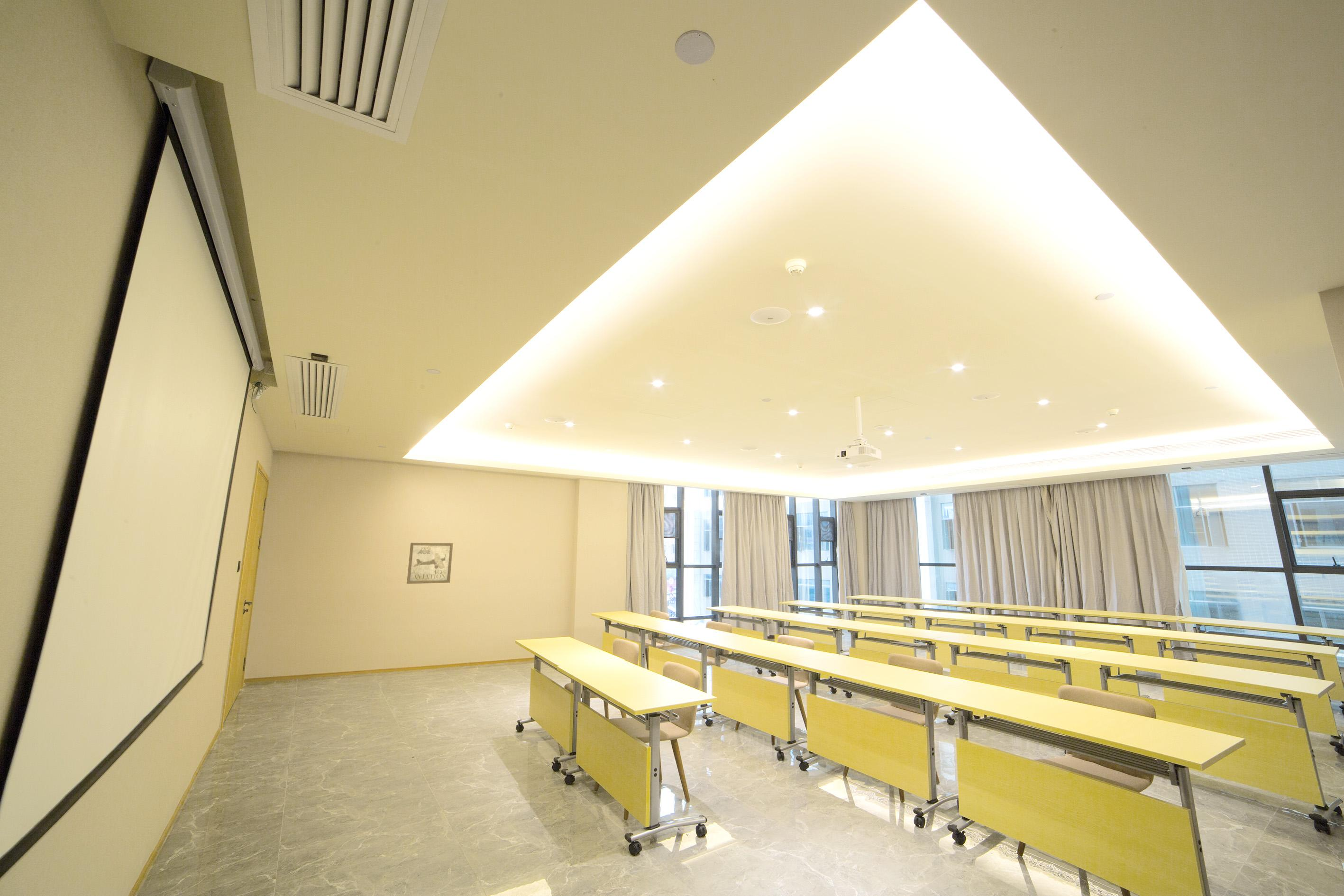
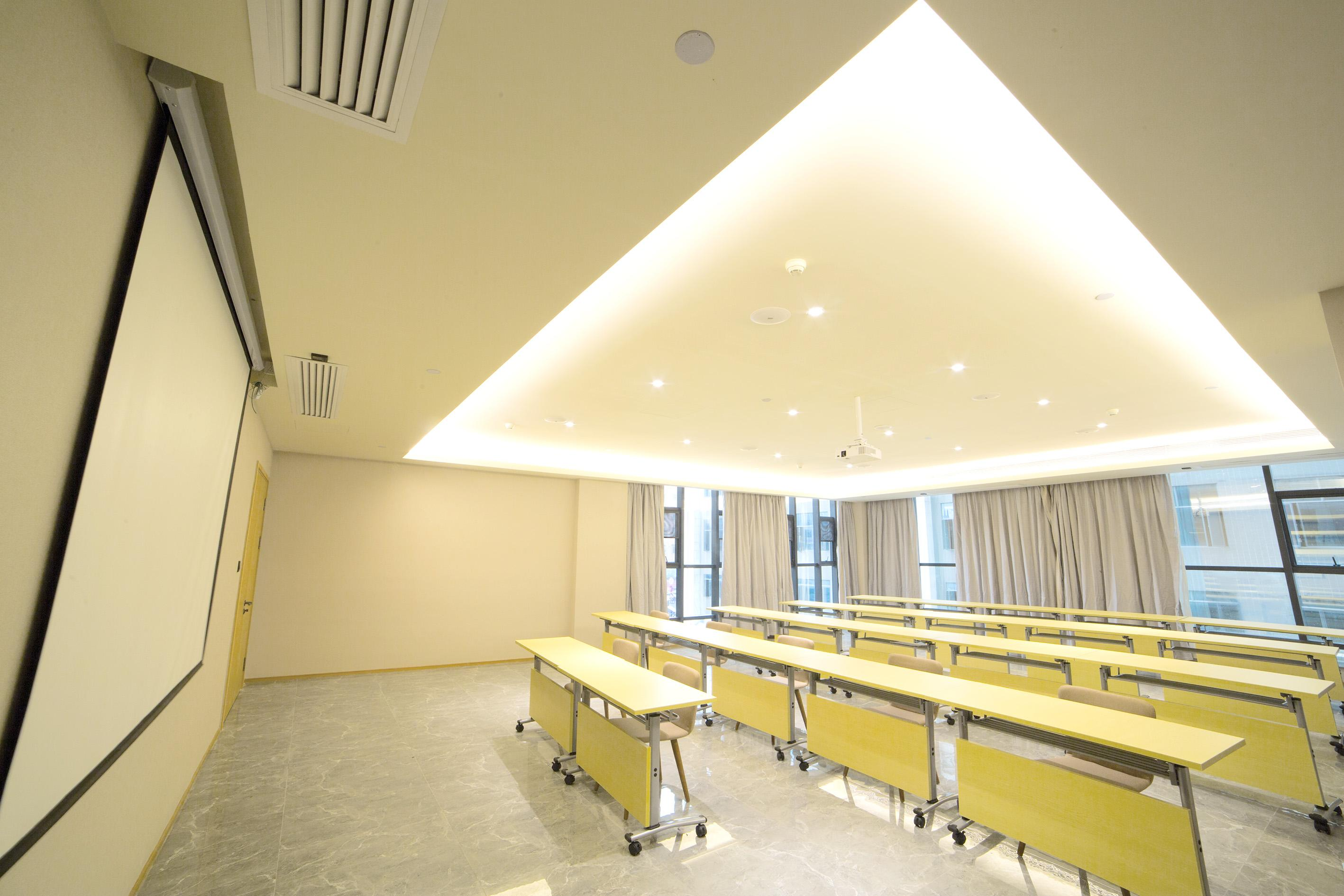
- wall art (430, 563)
